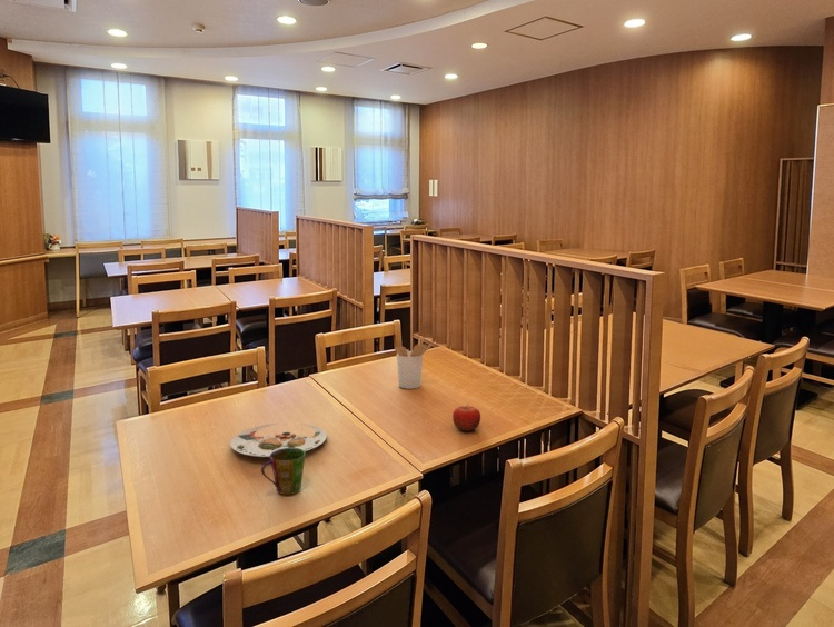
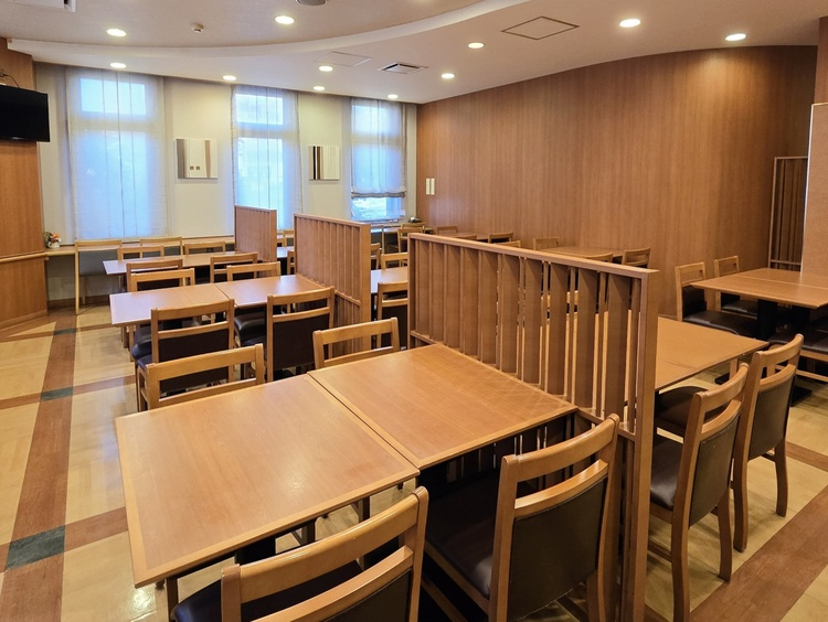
- plate (279, 439)
- cup (282, 474)
- utensil holder (414, 362)
- fruit (466, 416)
